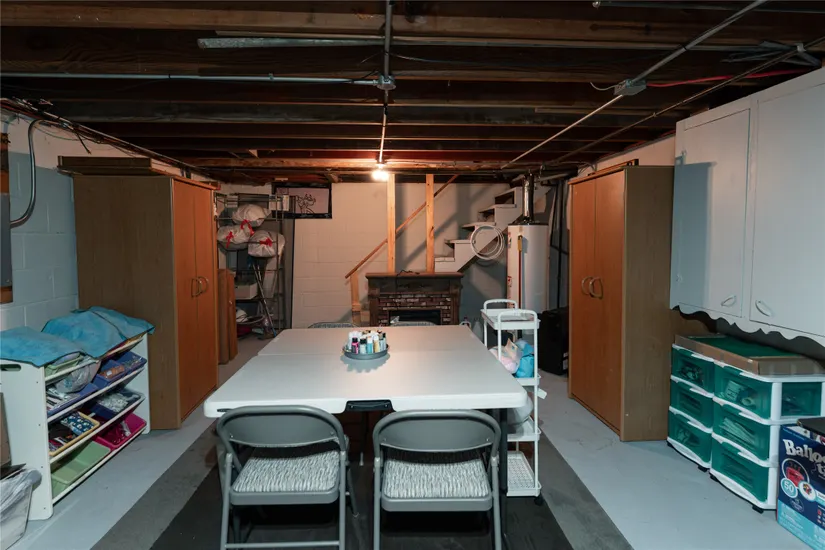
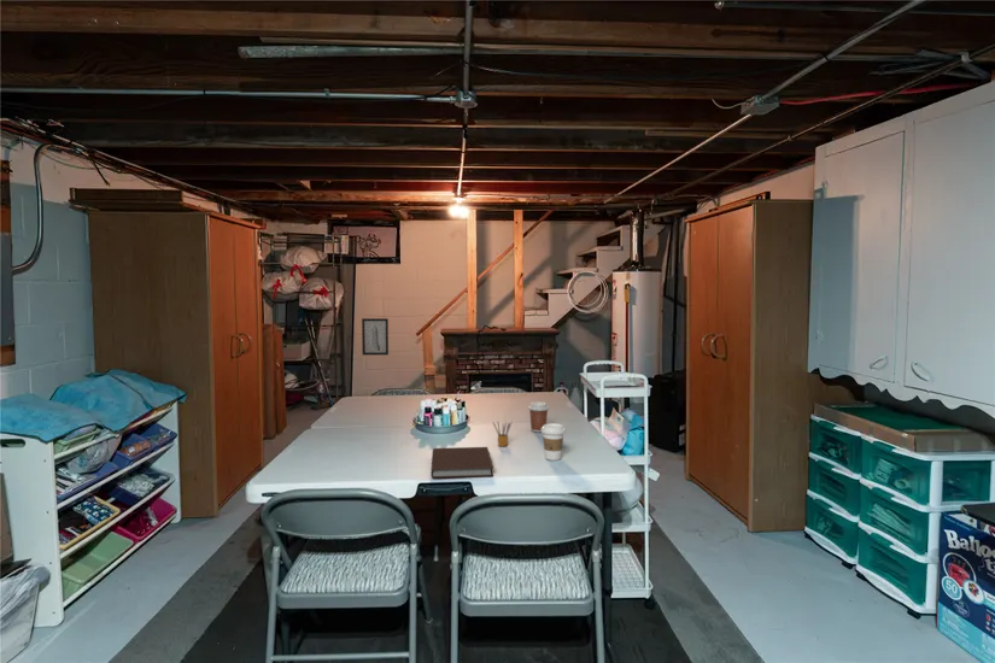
+ pencil box (503, 433)
+ wall art (375, 336)
+ coffee cup (538, 416)
+ notebook (461, 460)
+ coffee cup (552, 441)
